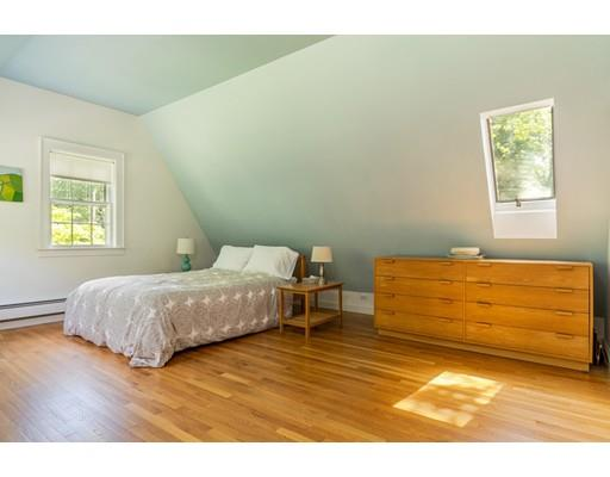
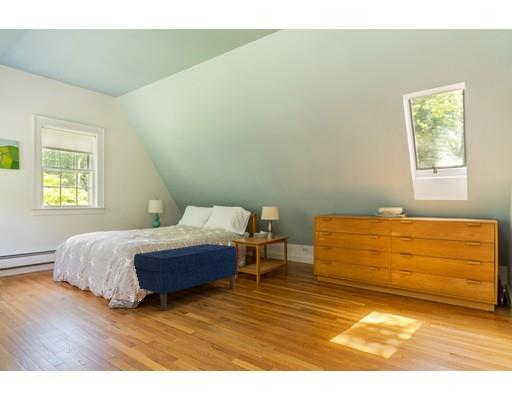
+ bench (189, 272)
